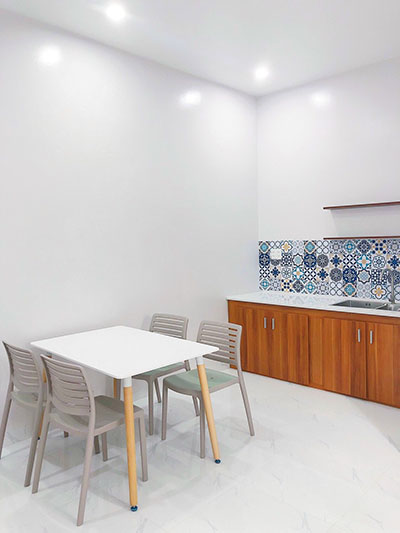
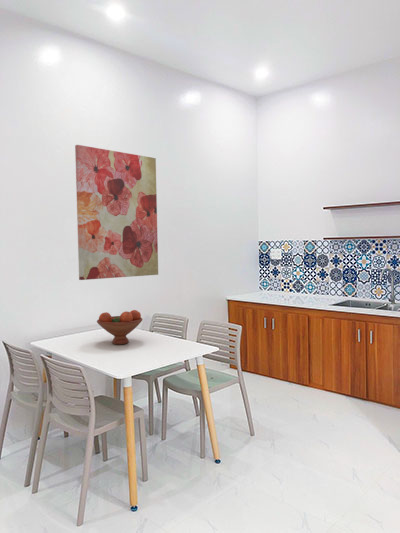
+ wall art (119, 214)
+ fruit bowl (120, 326)
